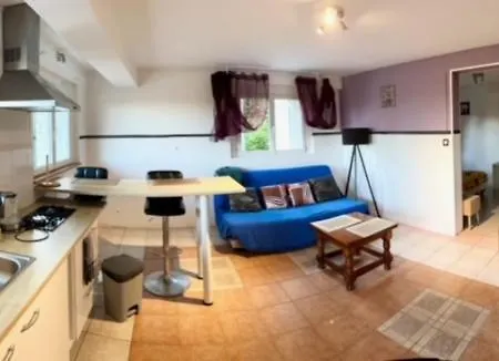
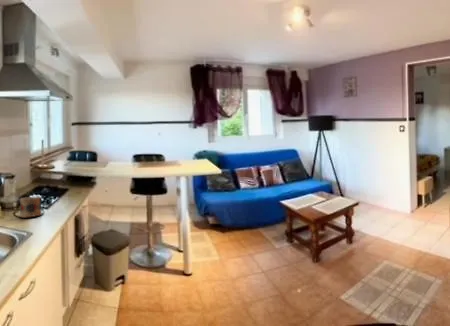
+ mug (31, 206)
